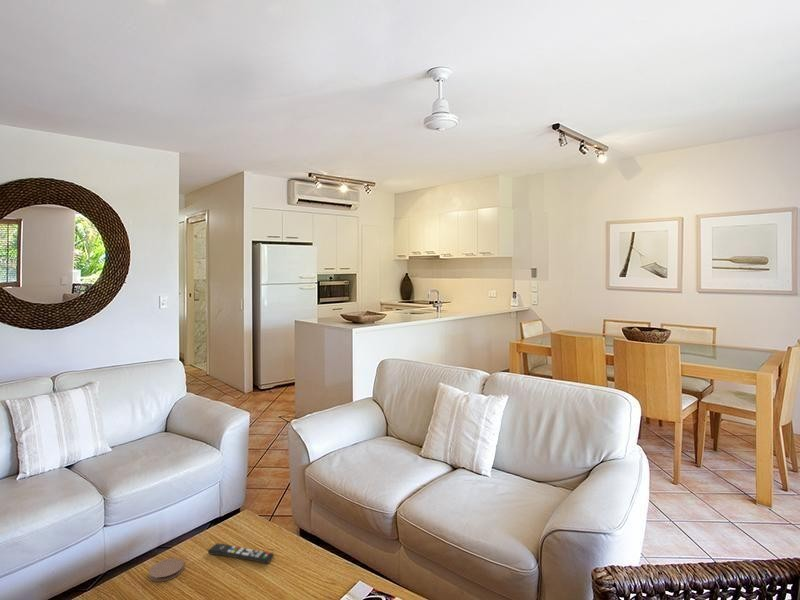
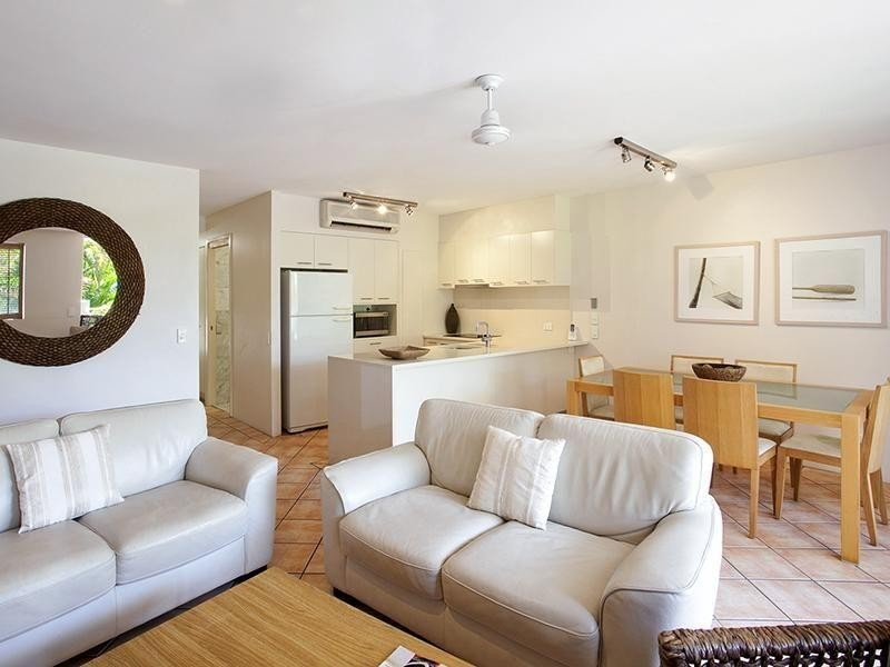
- remote control (240, 553)
- coaster (166, 569)
